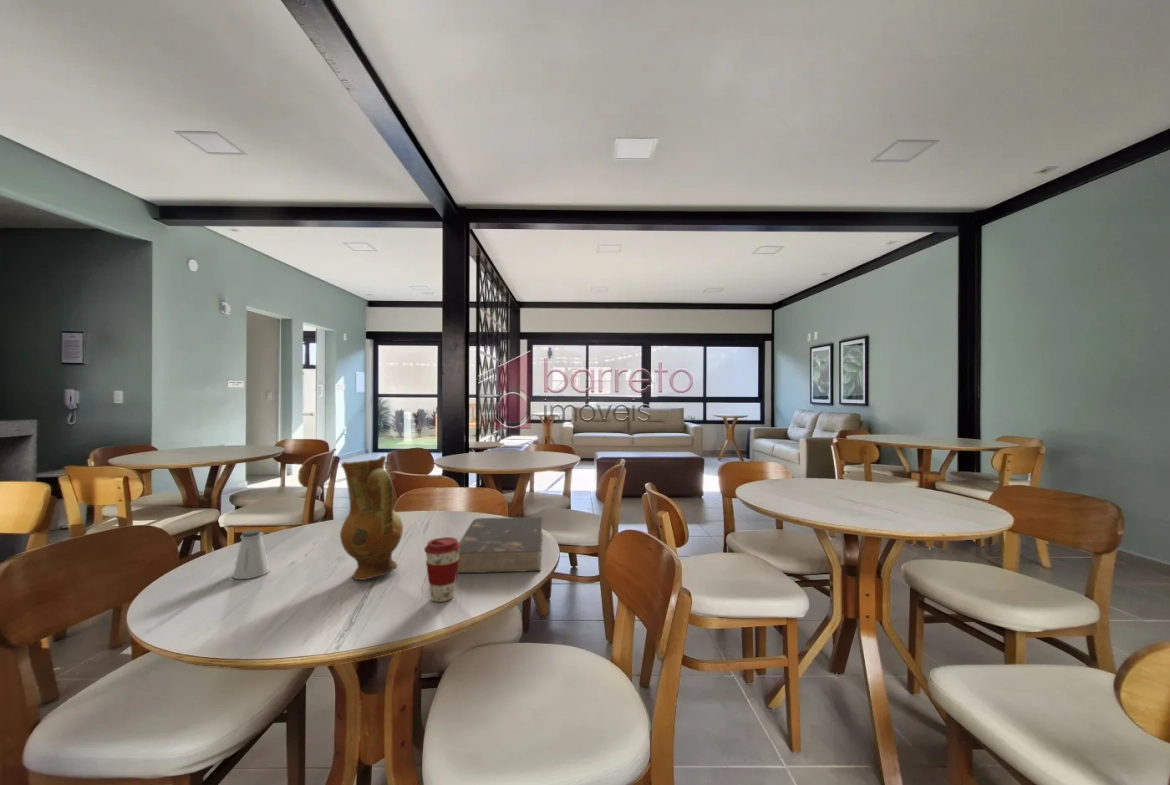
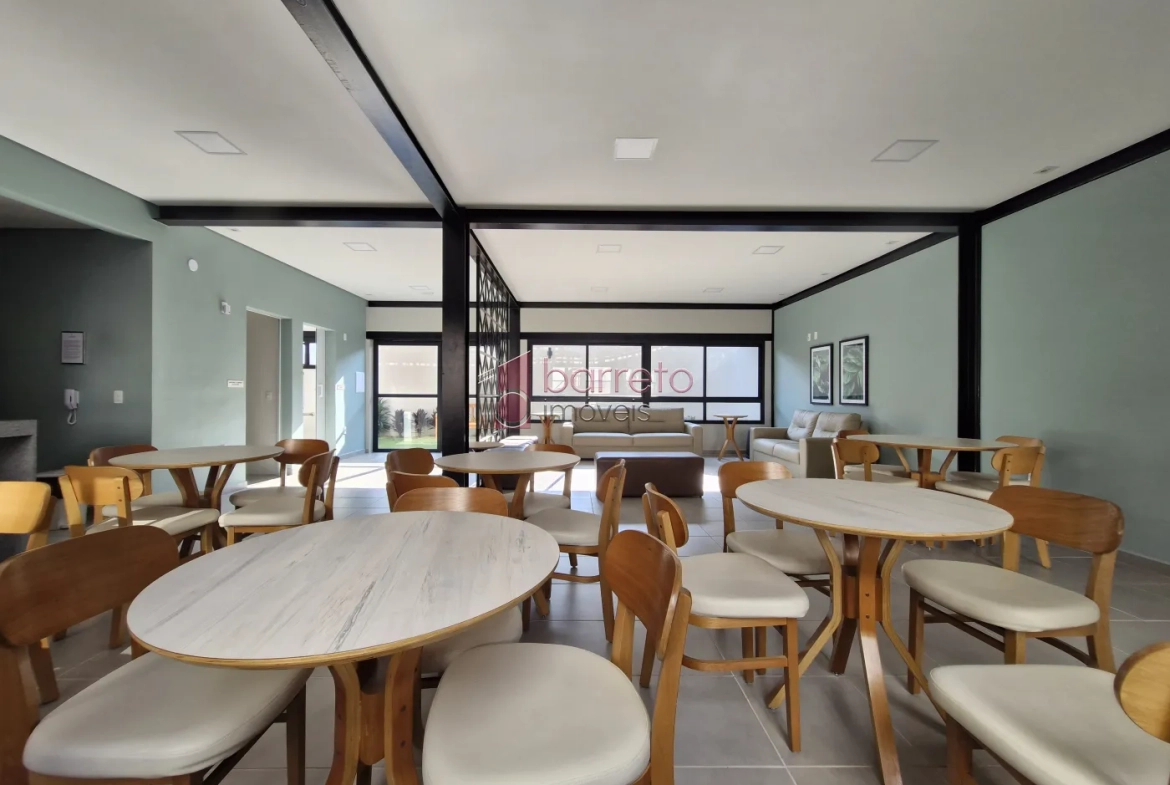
- saltshaker (251, 552)
- book (501, 541)
- ceramic jug (375, 515)
- coffee cup (442, 569)
